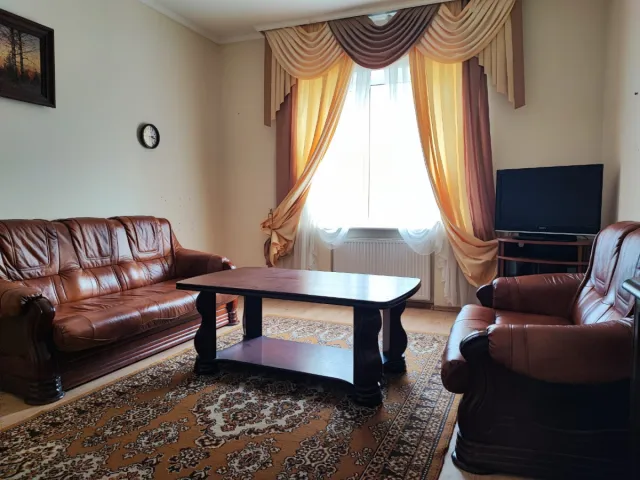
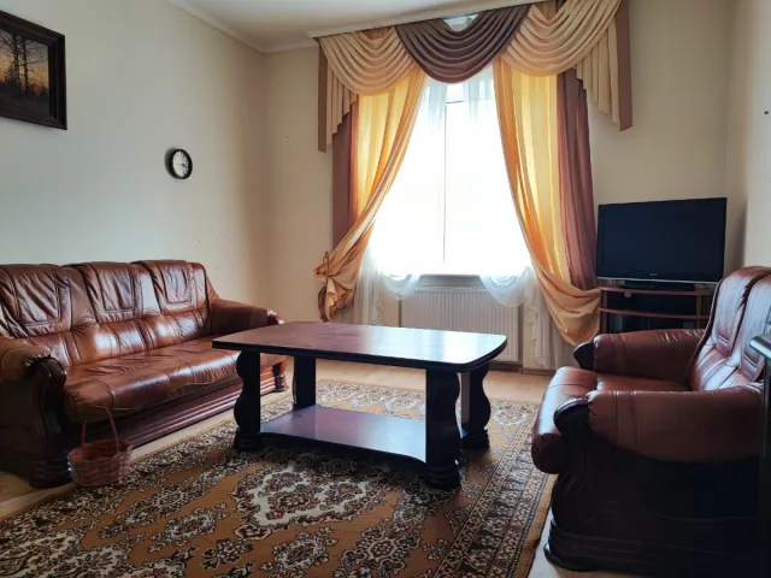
+ basket (100, 441)
